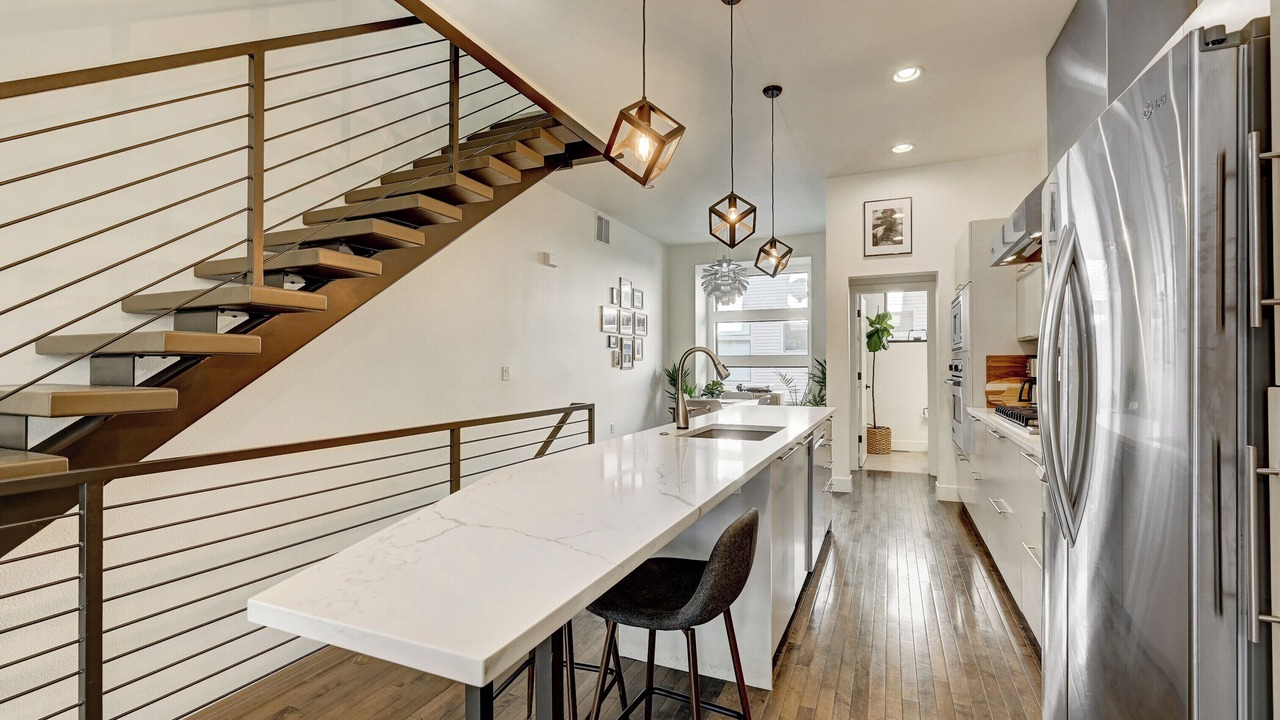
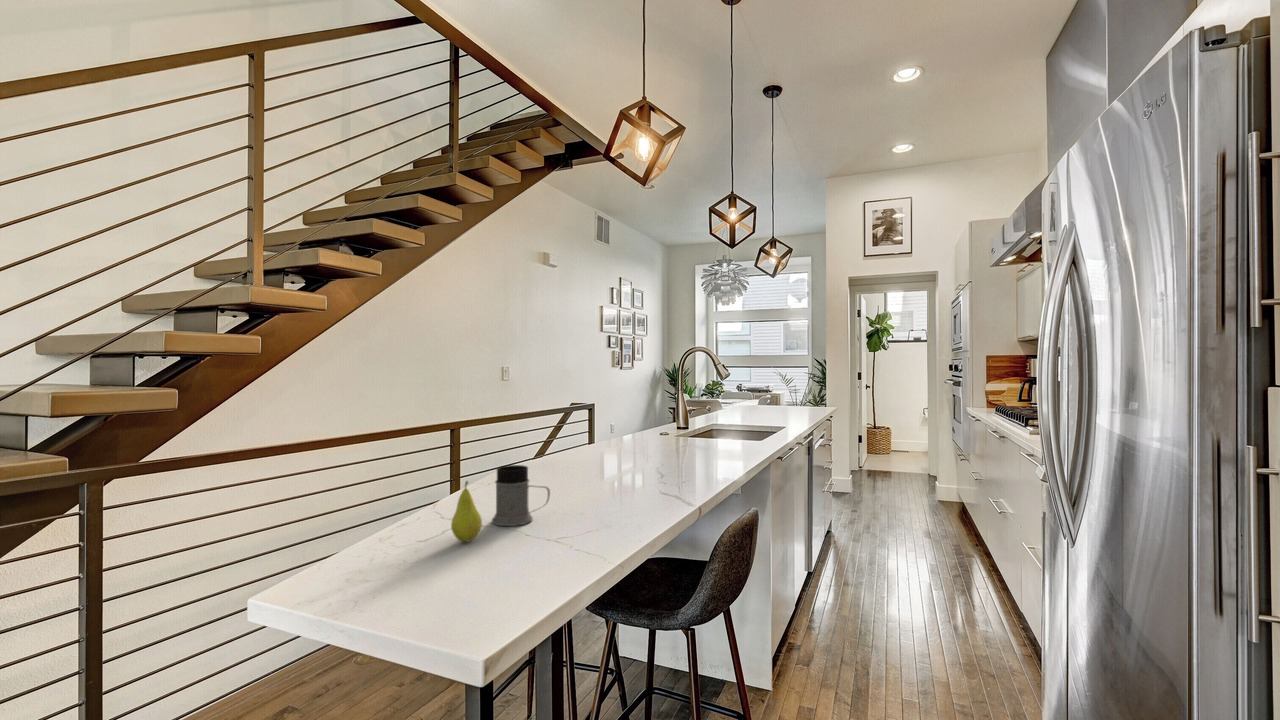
+ mug (521, 494)
+ fruit (466, 510)
